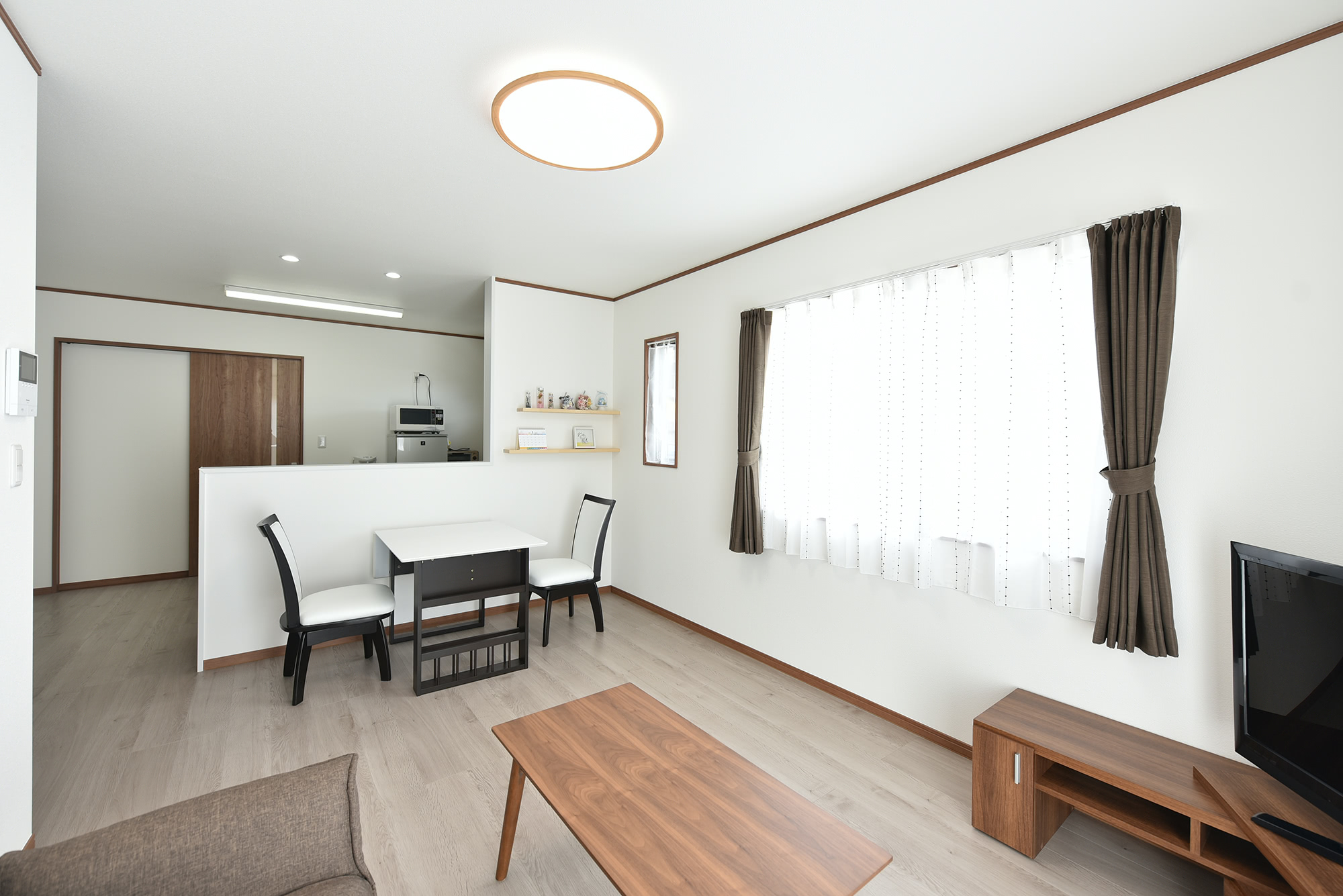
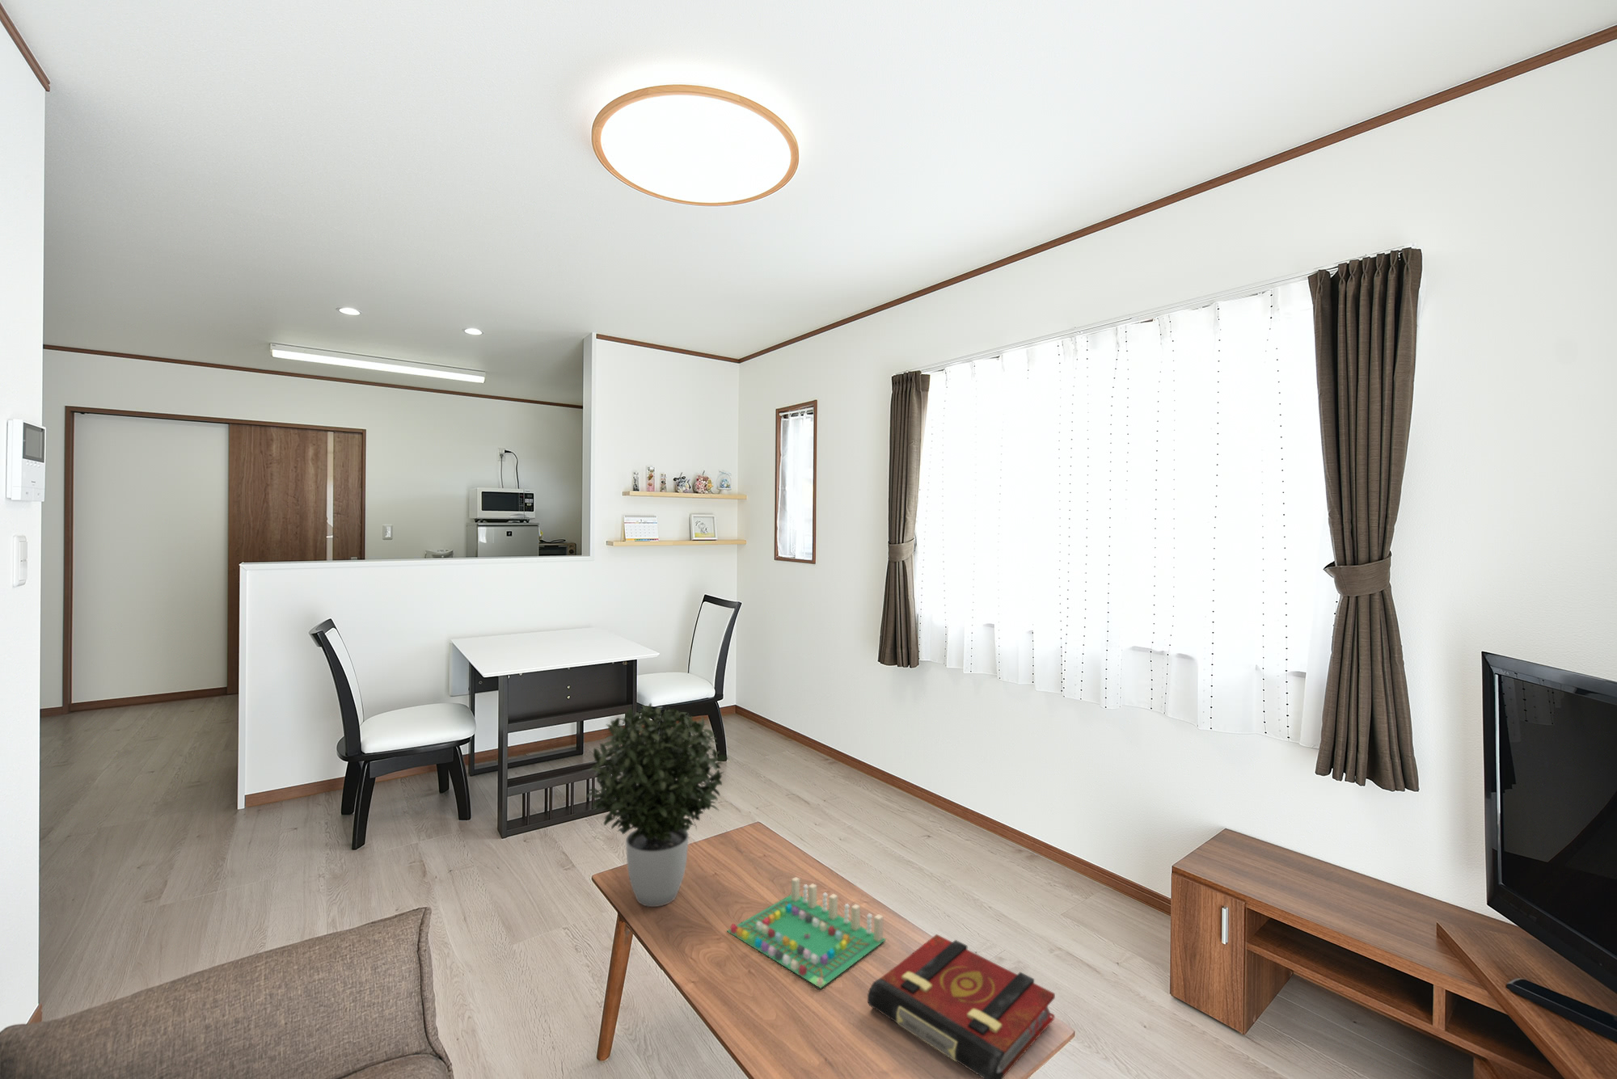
+ board game (805, 924)
+ potted plant (656, 800)
+ book (961, 1001)
